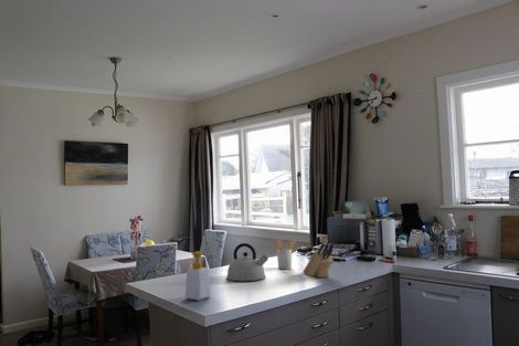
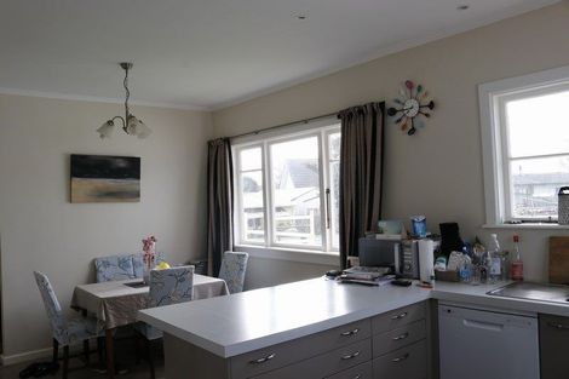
- knife block (318, 258)
- kettle (247, 260)
- utensil holder (287, 253)
- soap bottle (201, 274)
